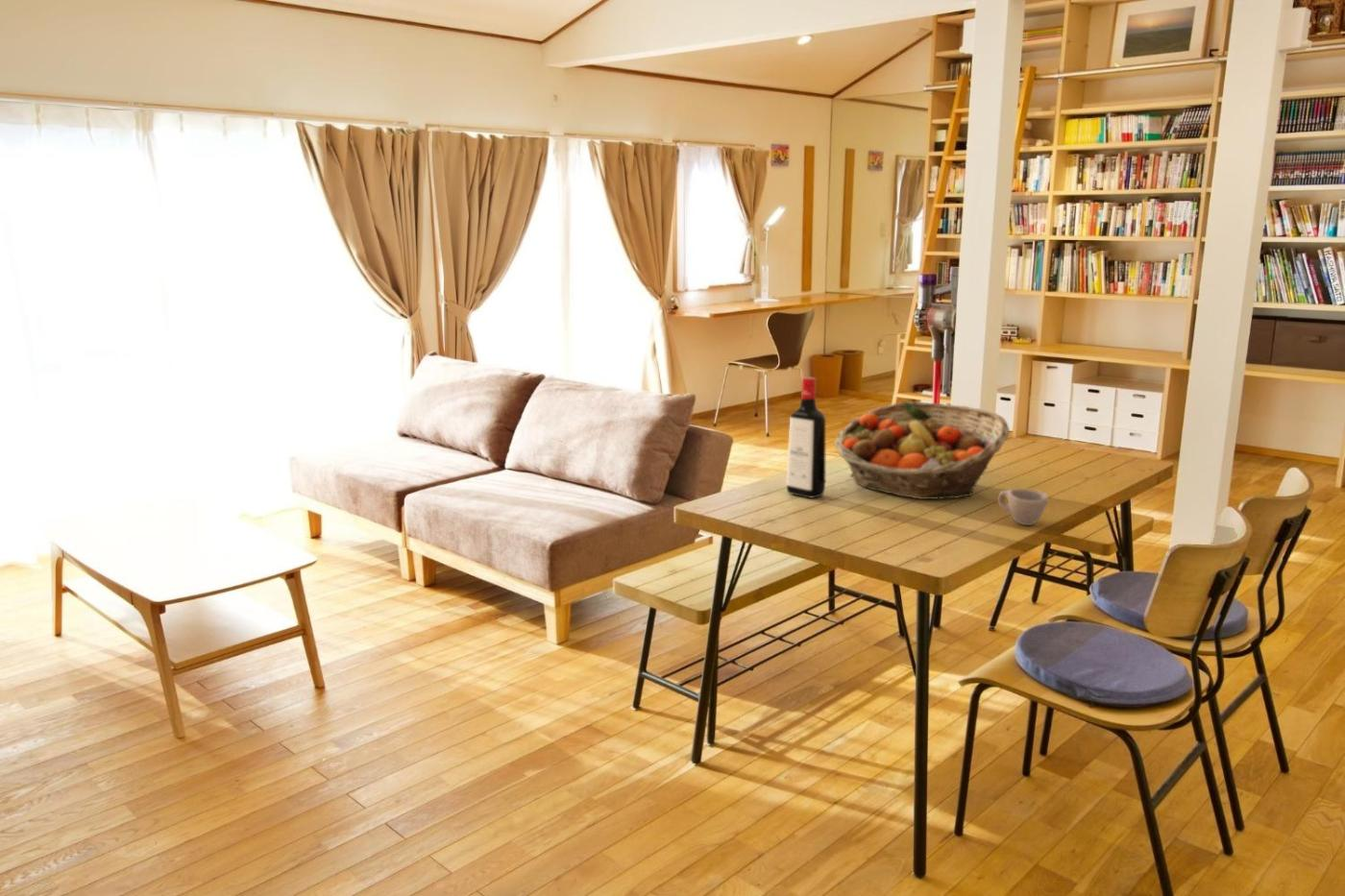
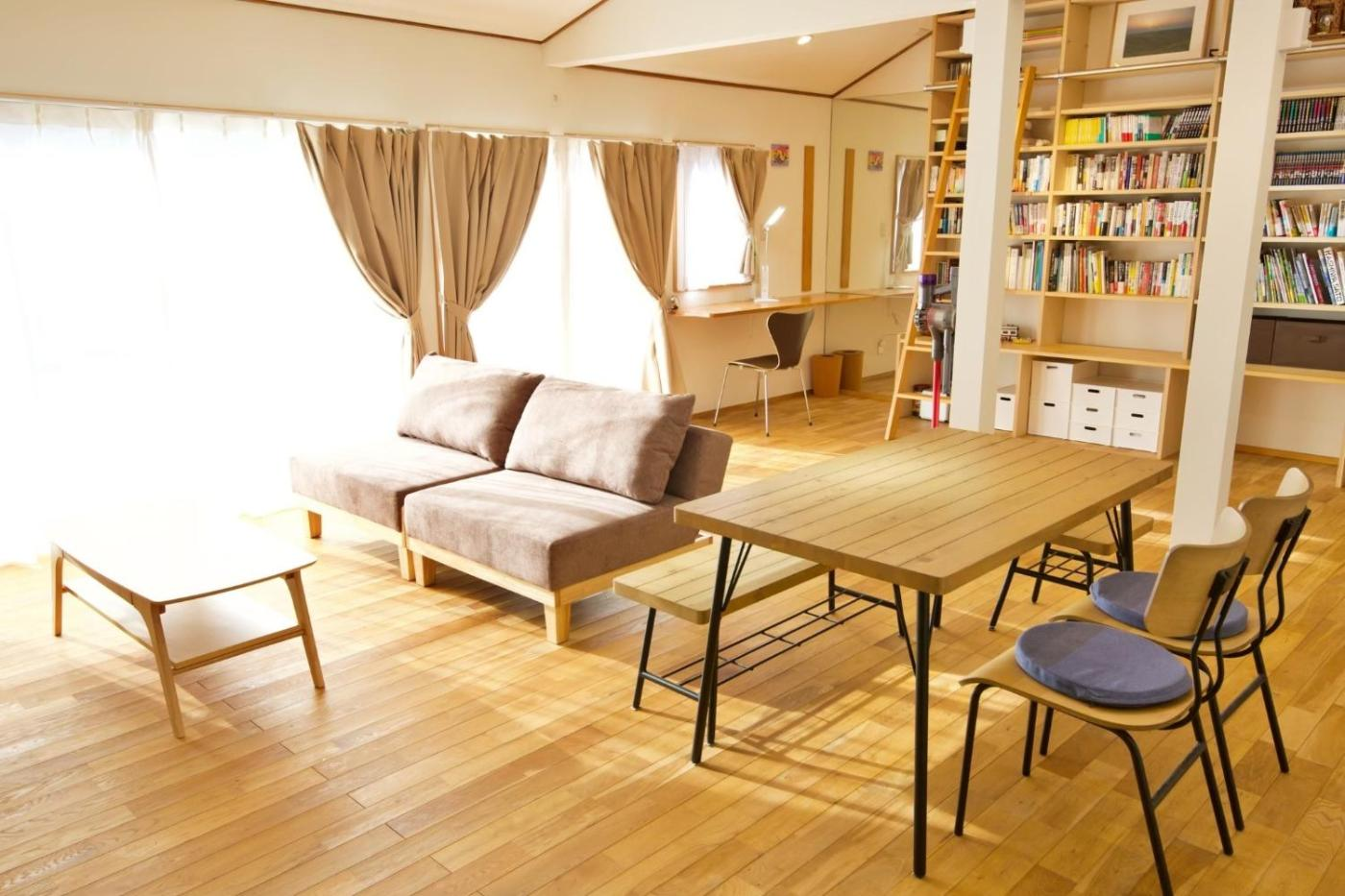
- fruit basket (918, 448)
- cup (1020, 507)
- liquor bottle (807, 436)
